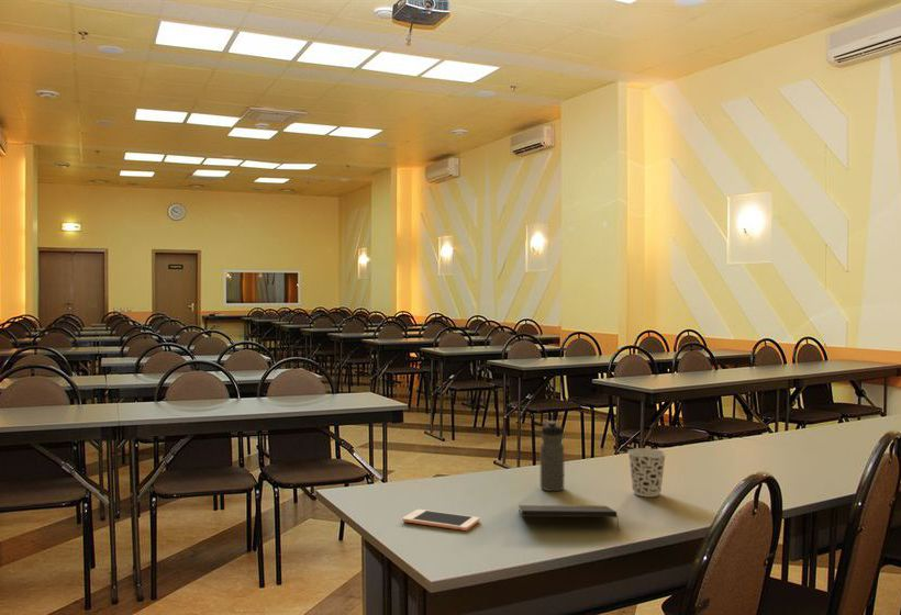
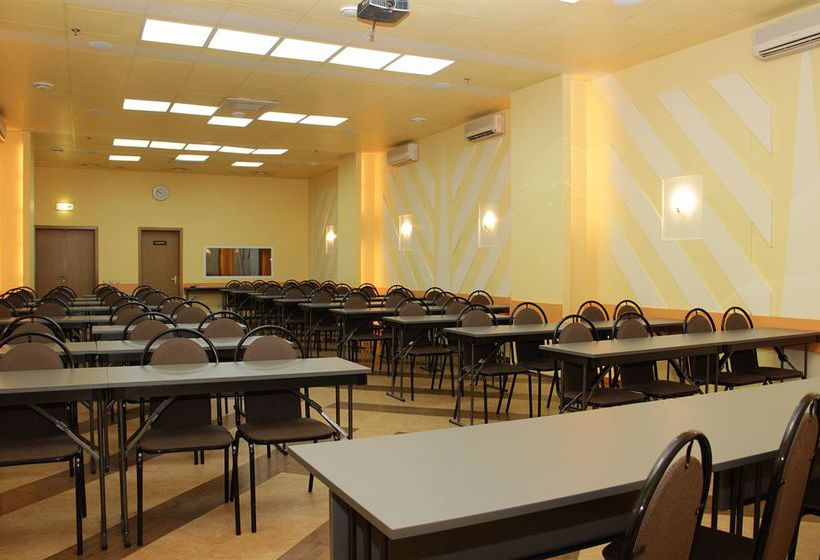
- notepad (565, 511)
- cell phone (441, 519)
- cup (646, 472)
- water bottle (552, 455)
